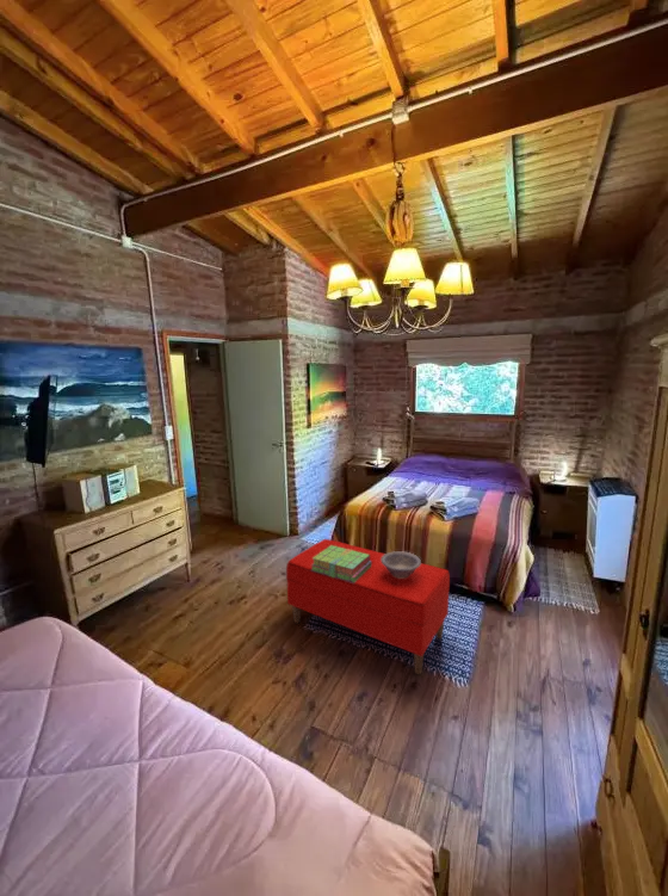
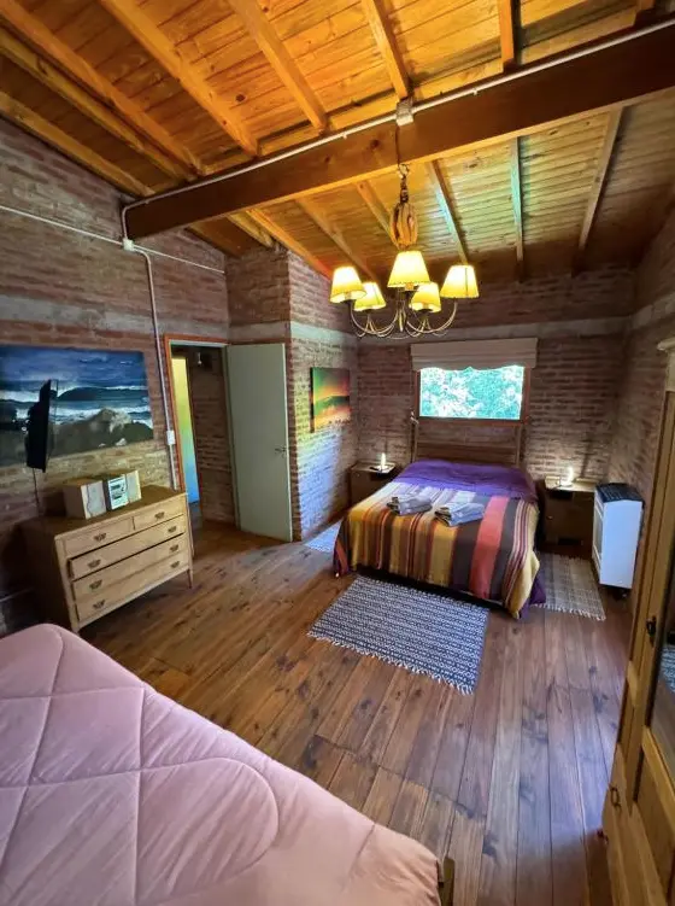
- bench (365, 597)
- stack of books (341, 562)
- decorative bowl (401, 567)
